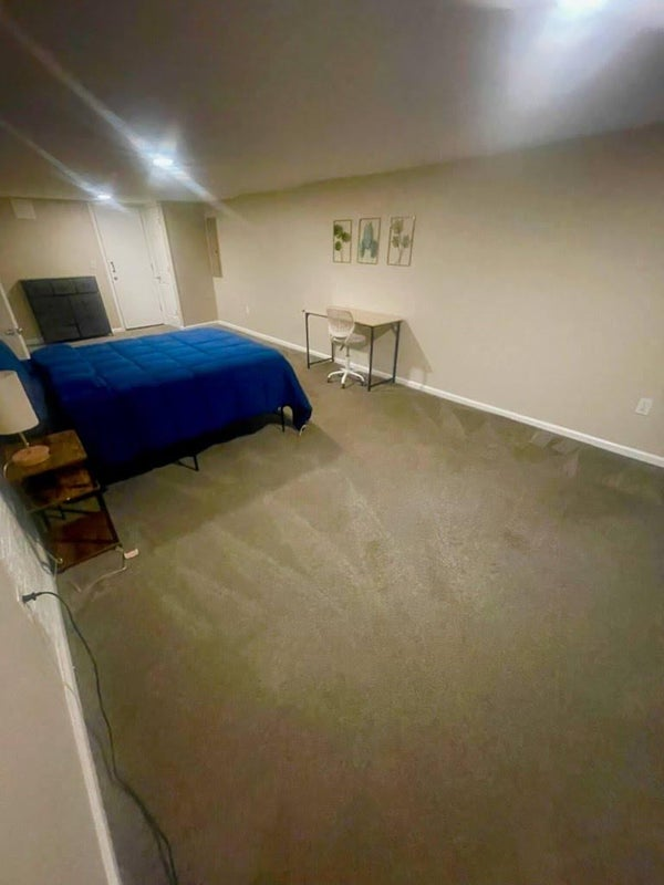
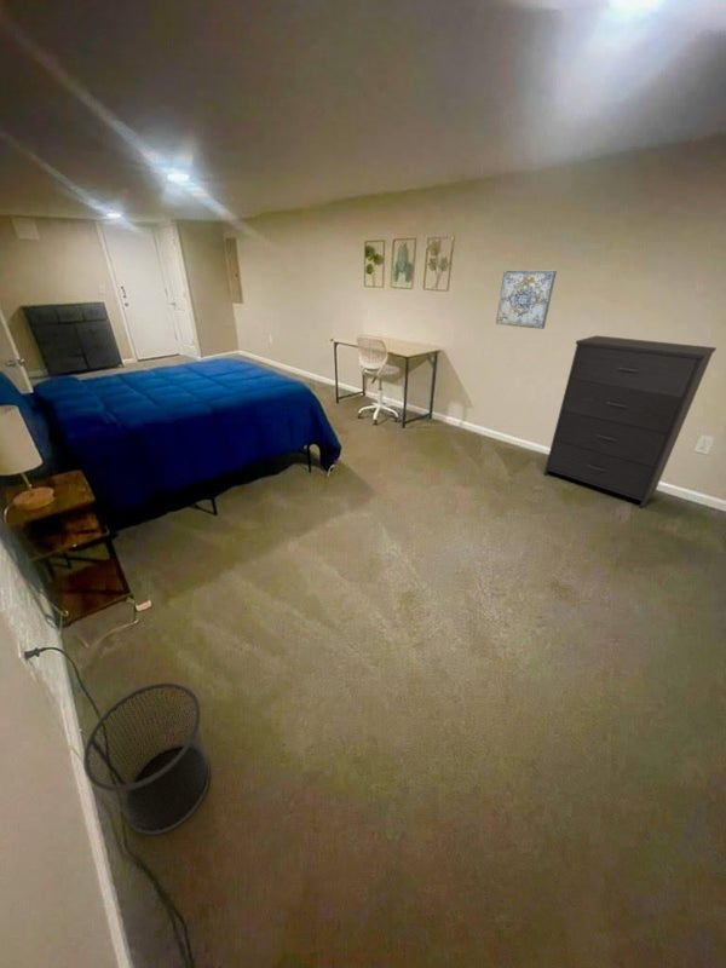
+ dresser (618, 419)
+ wall art (524, 299)
+ waste bin (157, 759)
